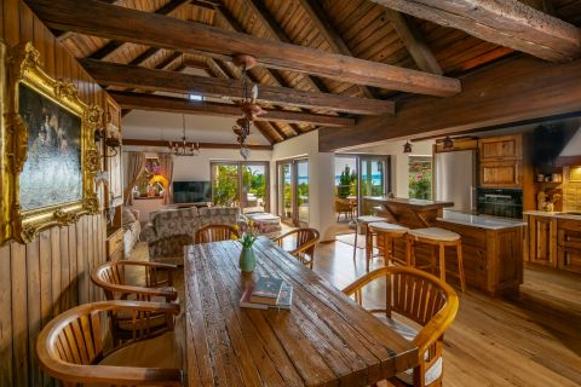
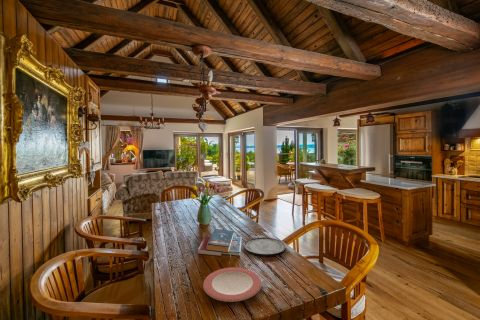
+ plate (264, 245)
+ plate (232, 283)
